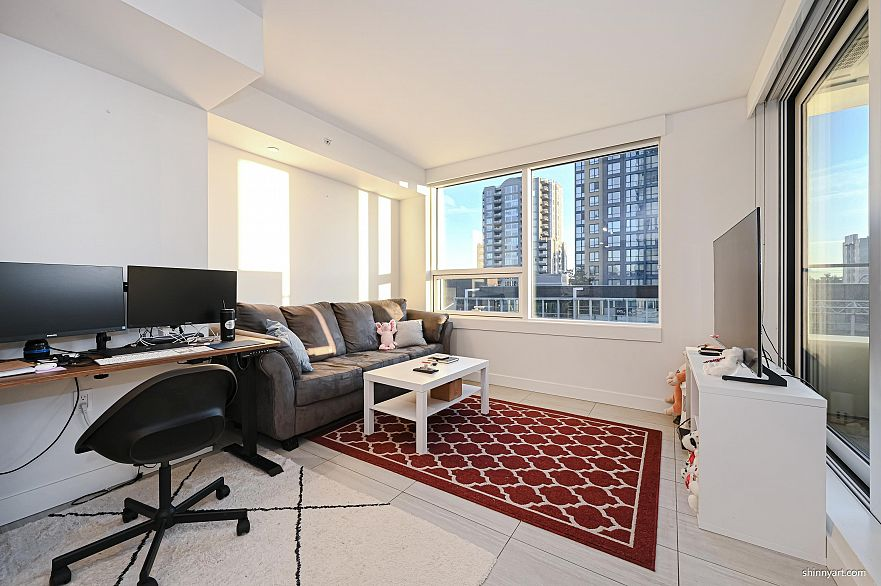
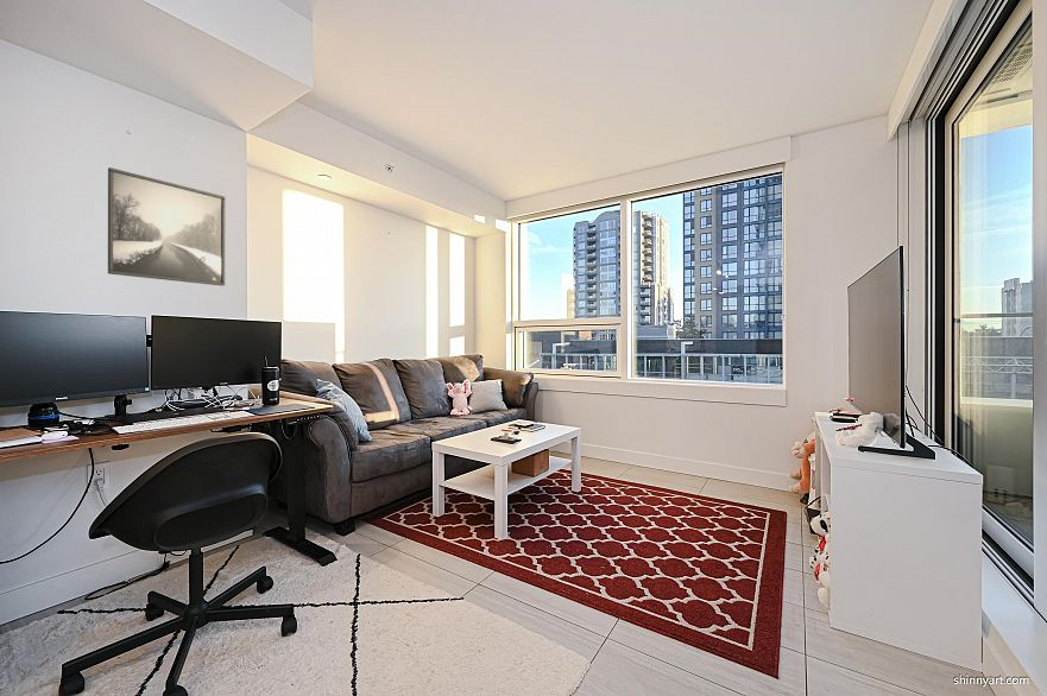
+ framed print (171, 232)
